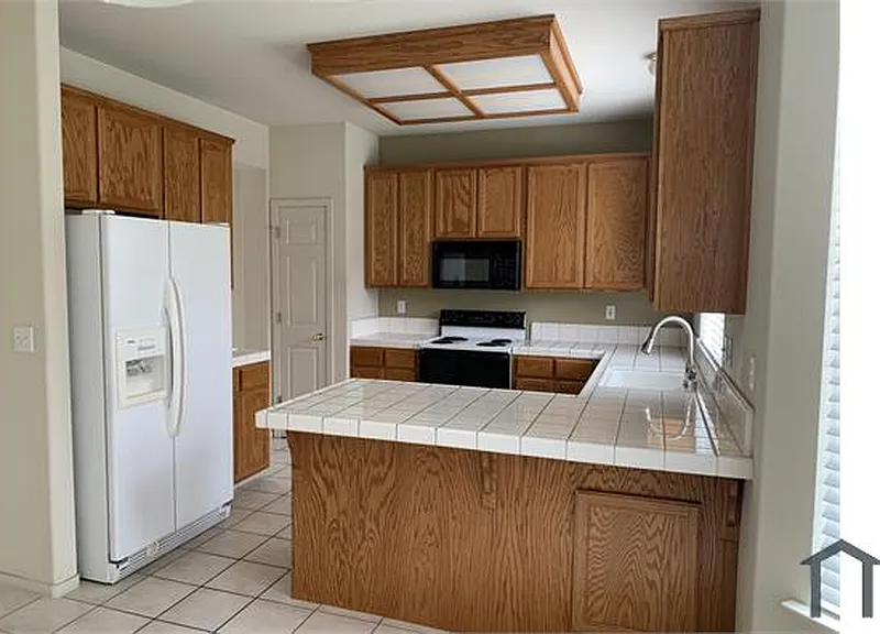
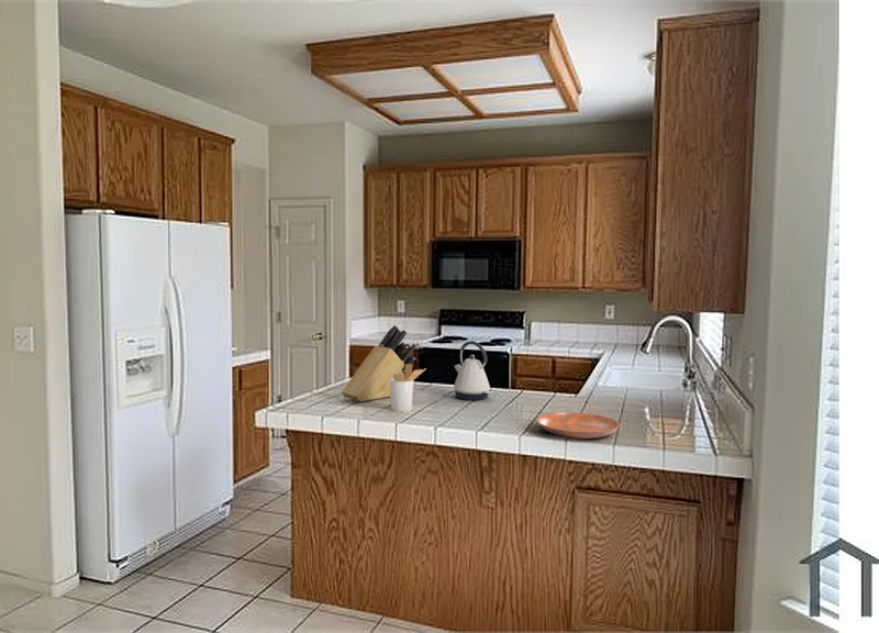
+ knife block (380, 360)
+ kettle (470, 369)
+ utensil holder (407, 388)
+ bowl (577, 426)
